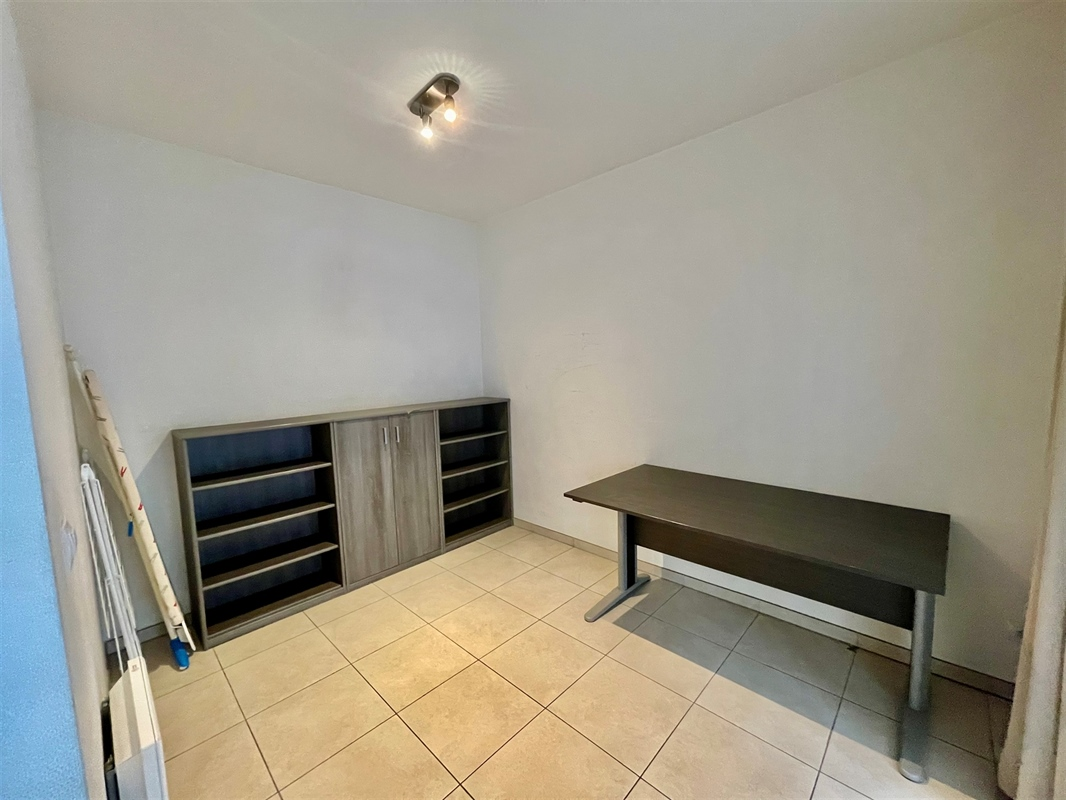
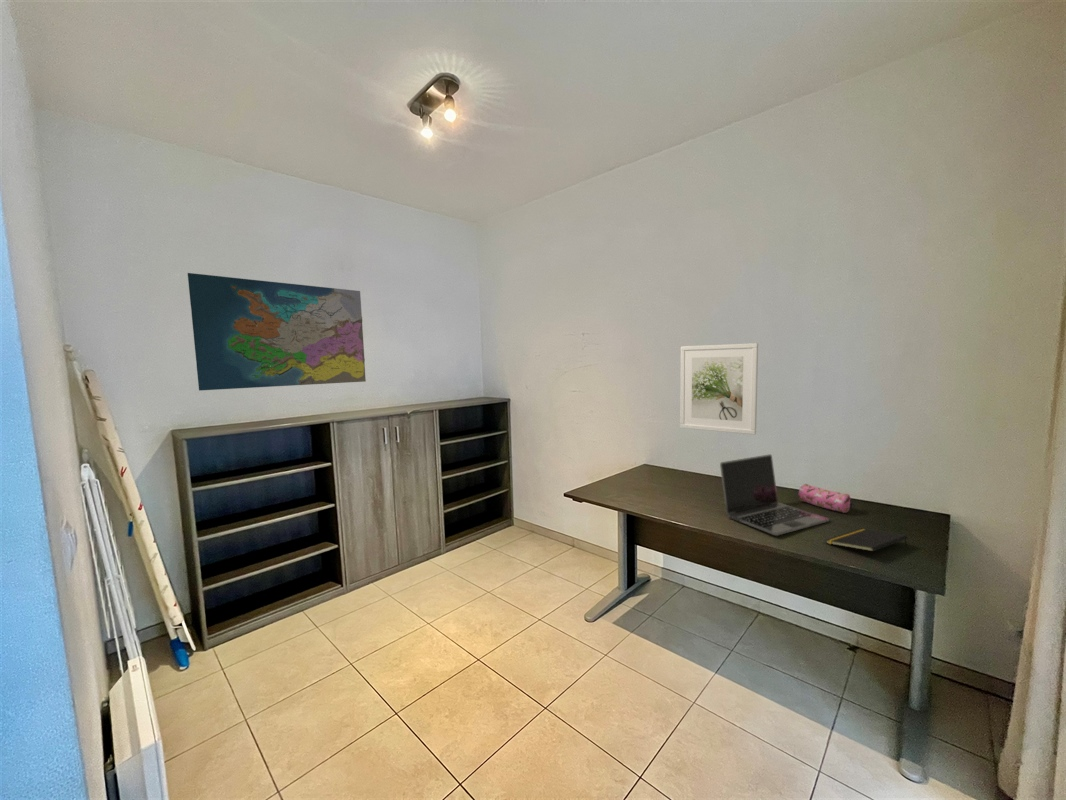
+ notepad (865, 539)
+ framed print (716, 388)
+ map (289, 334)
+ pencil case (823, 497)
+ laptop (773, 491)
